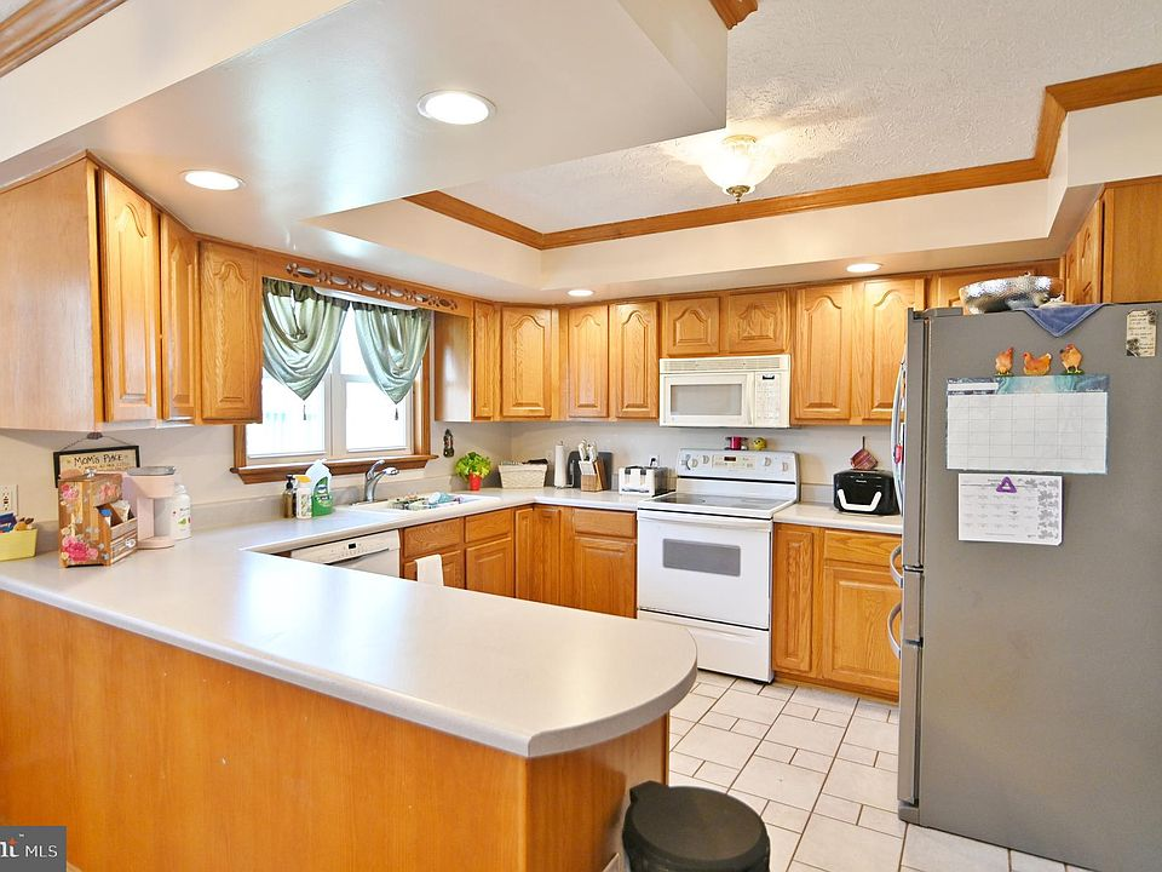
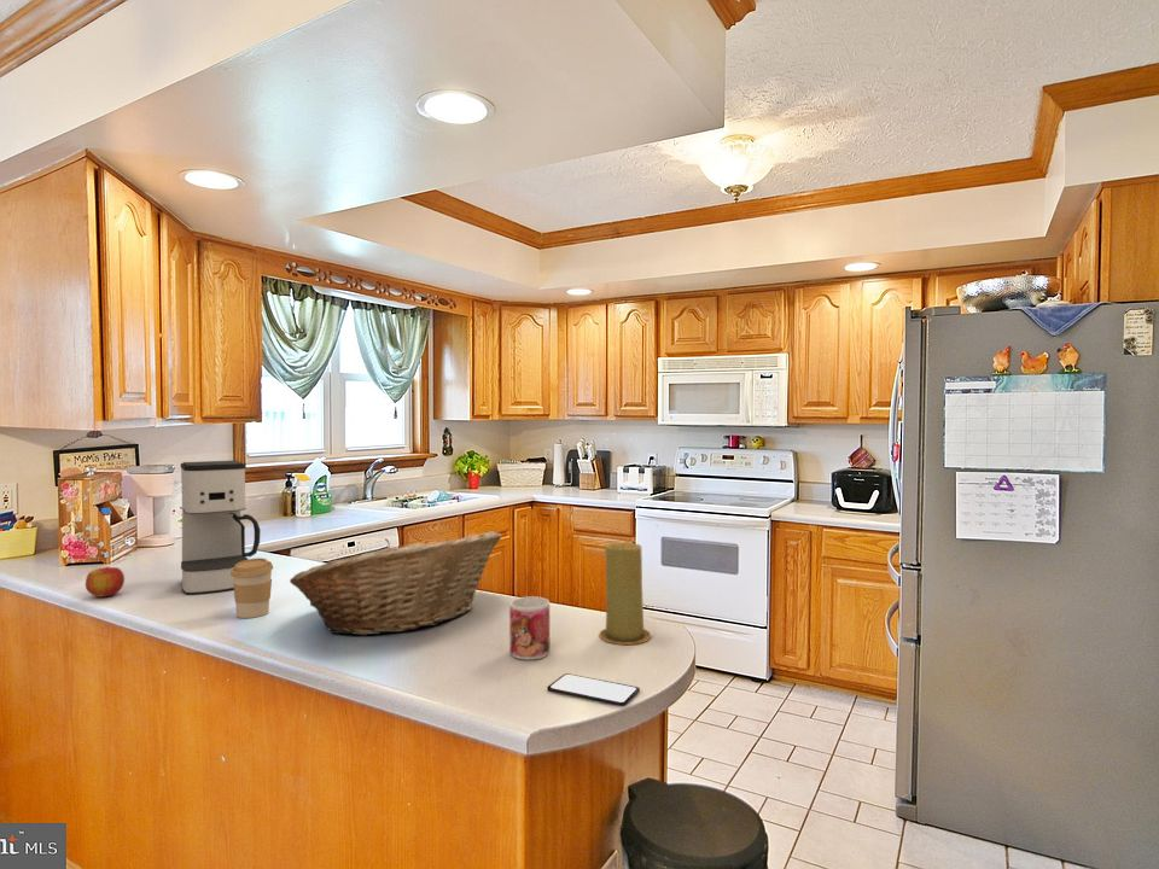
+ coffee maker (220, 523)
+ apple (105, 581)
+ fruit basket (403, 573)
+ coffee cup (252, 587)
+ smartphone (593, 688)
+ candle (624, 590)
+ mug (535, 624)
